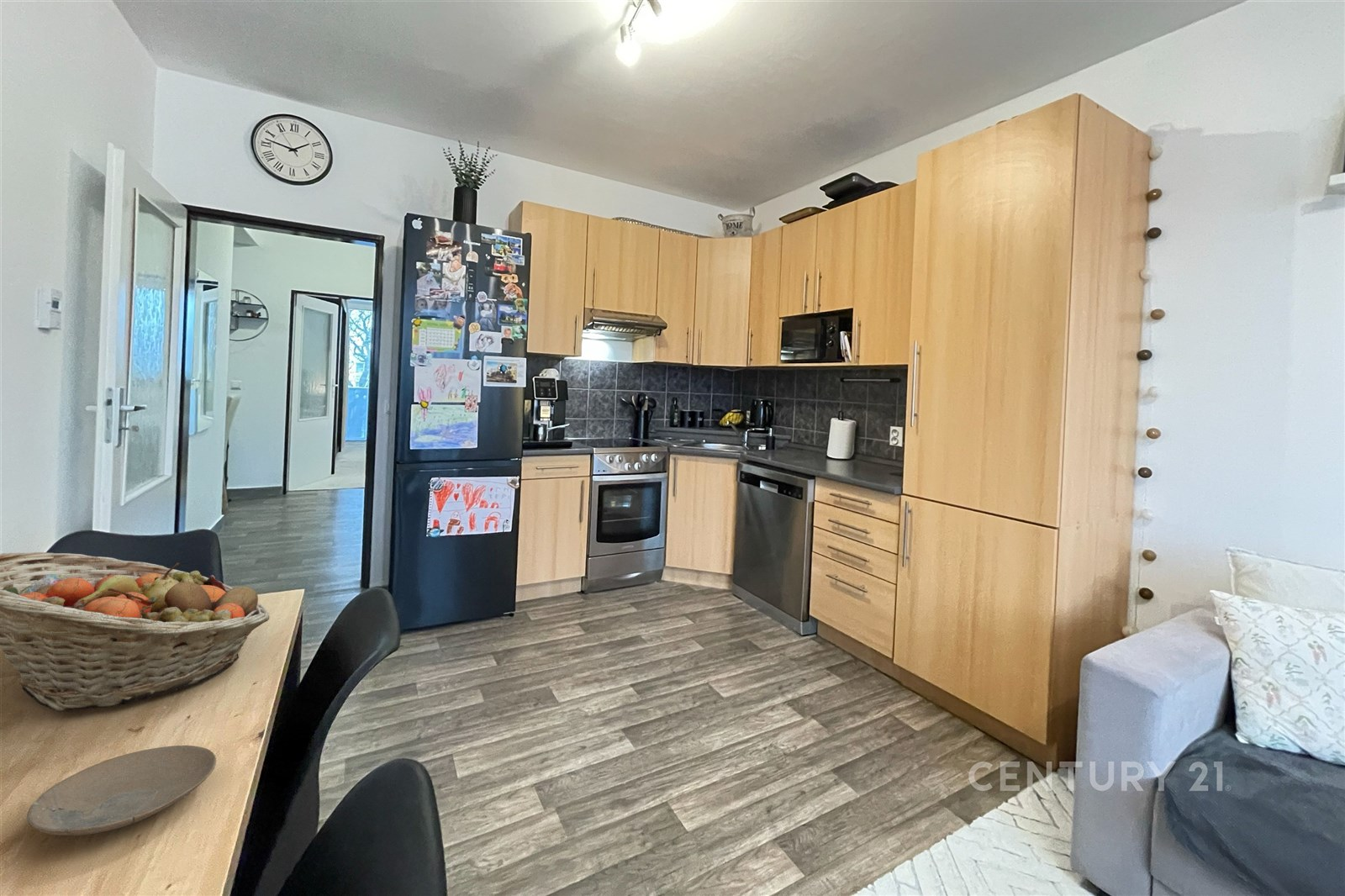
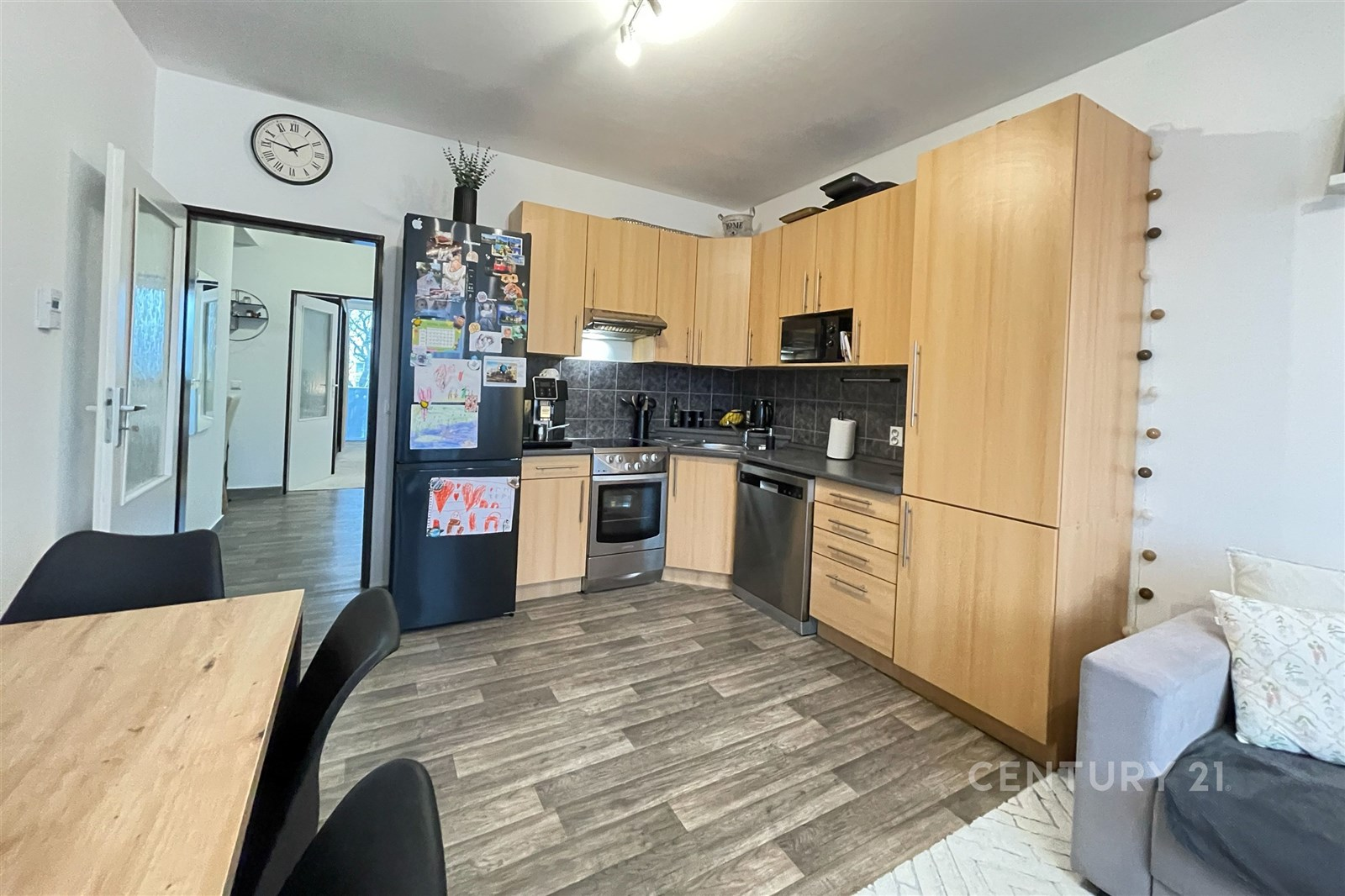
- plate (129, 793)
- fruit basket (128, 611)
